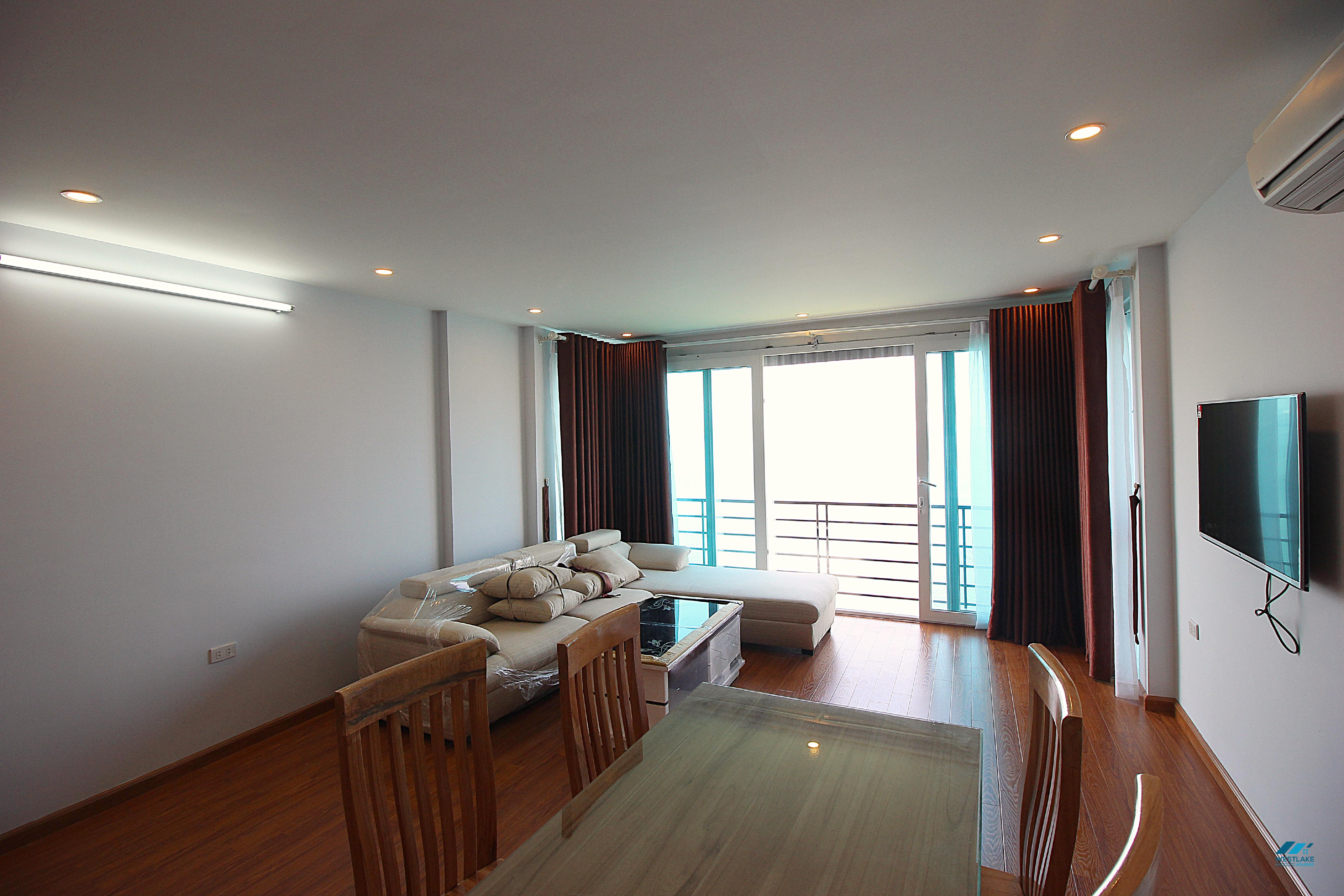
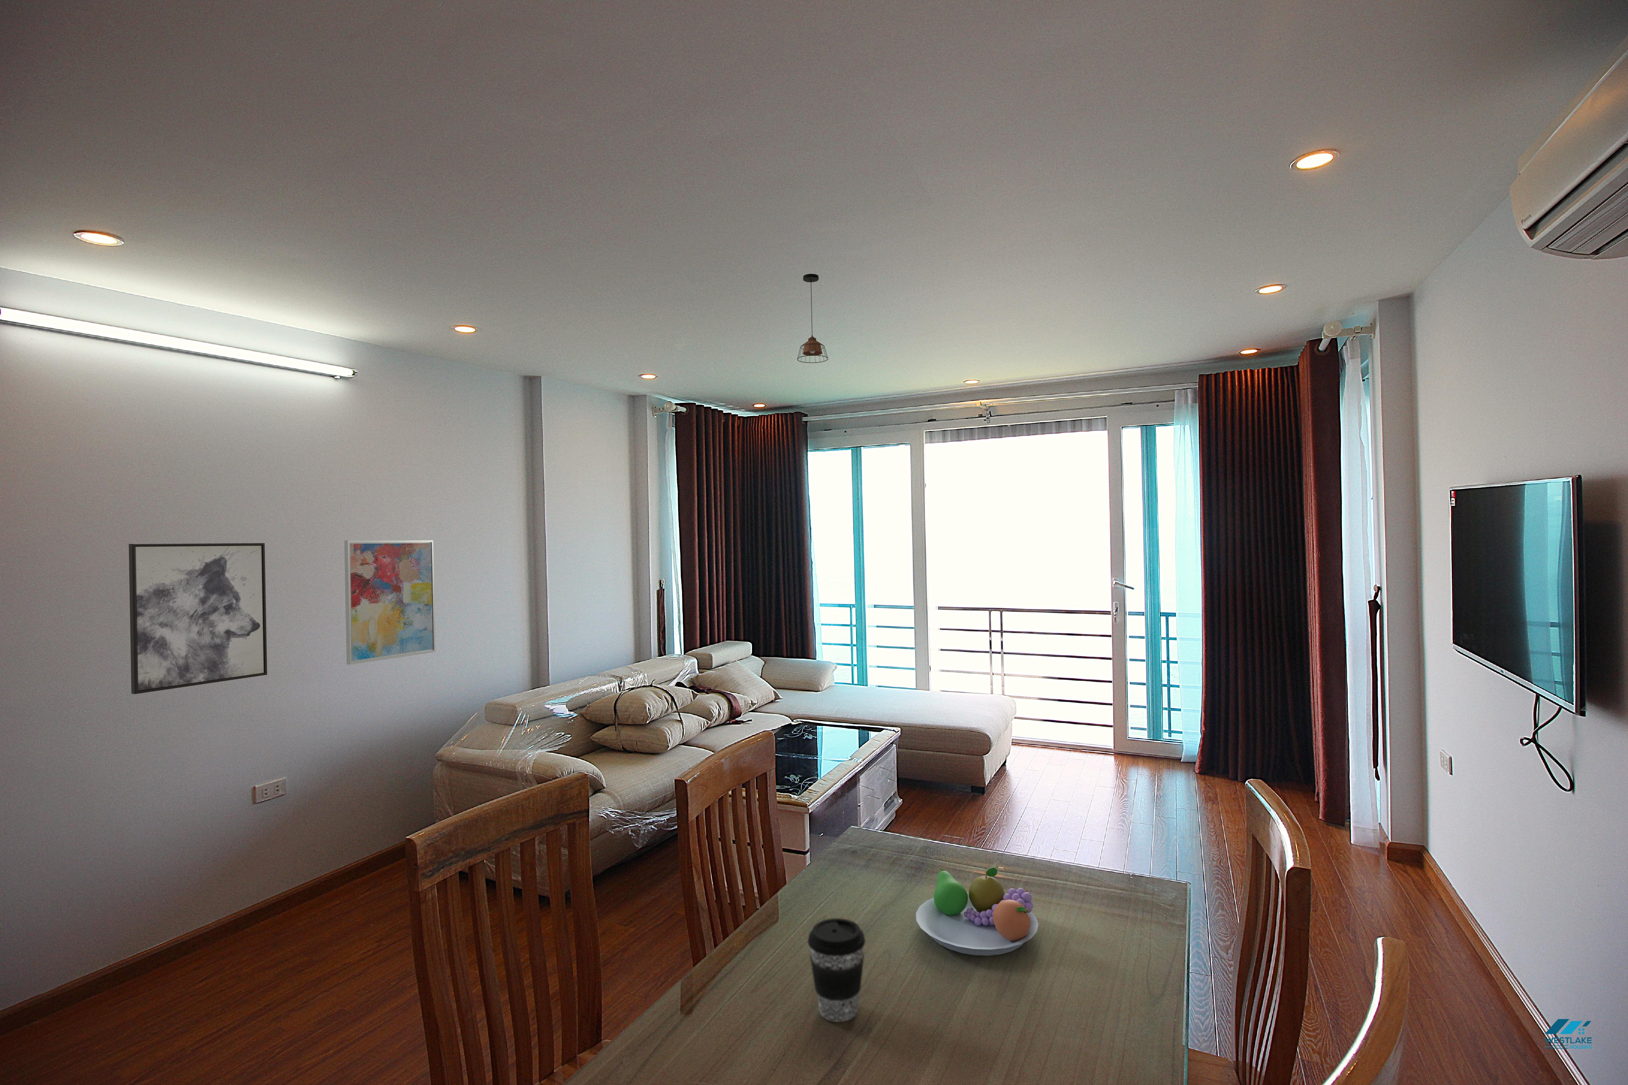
+ pendant light (812, 317)
+ wall art (392, 598)
+ wall art (202, 614)
+ coffee cup (837, 970)
+ fruit bowl (975, 905)
